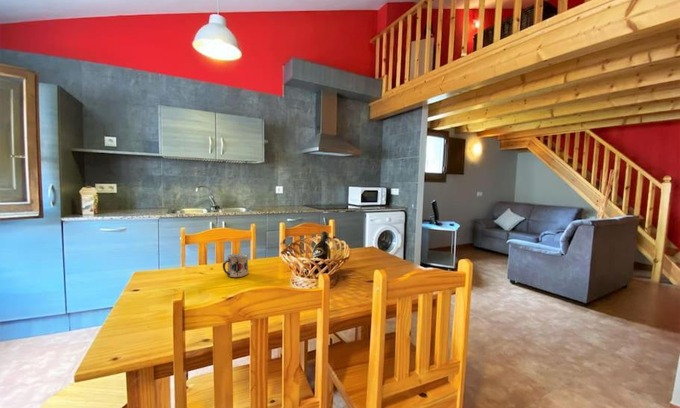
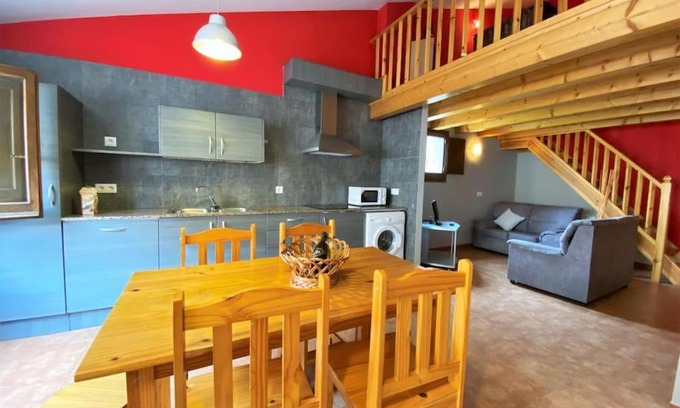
- mug (236, 265)
